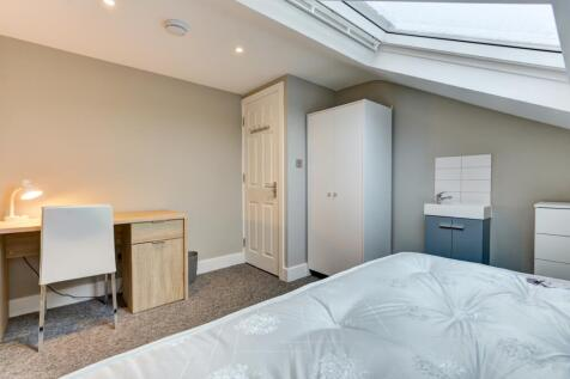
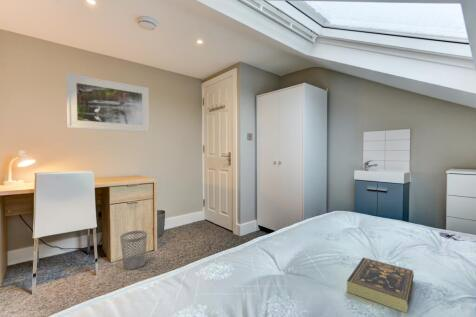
+ book (381, 280)
+ wastebasket (134, 249)
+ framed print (112, 105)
